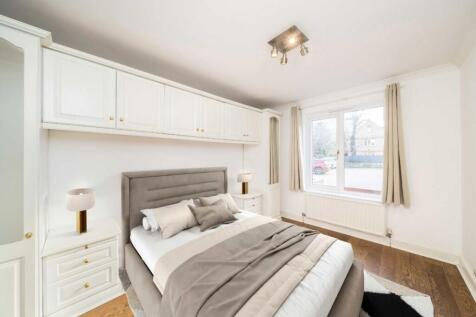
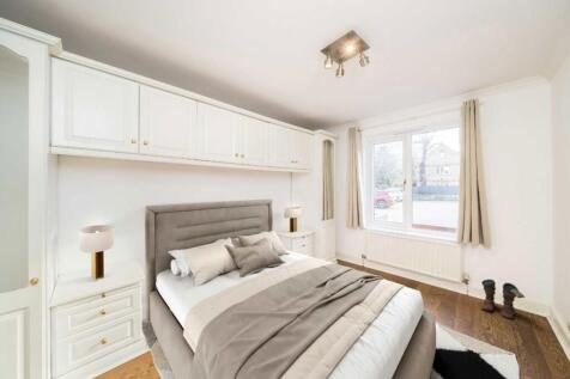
+ boots (503, 297)
